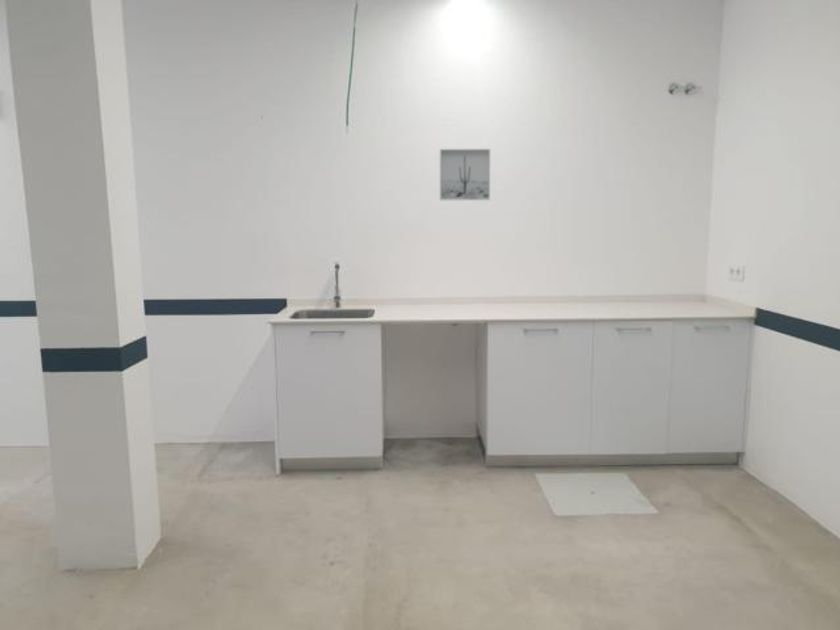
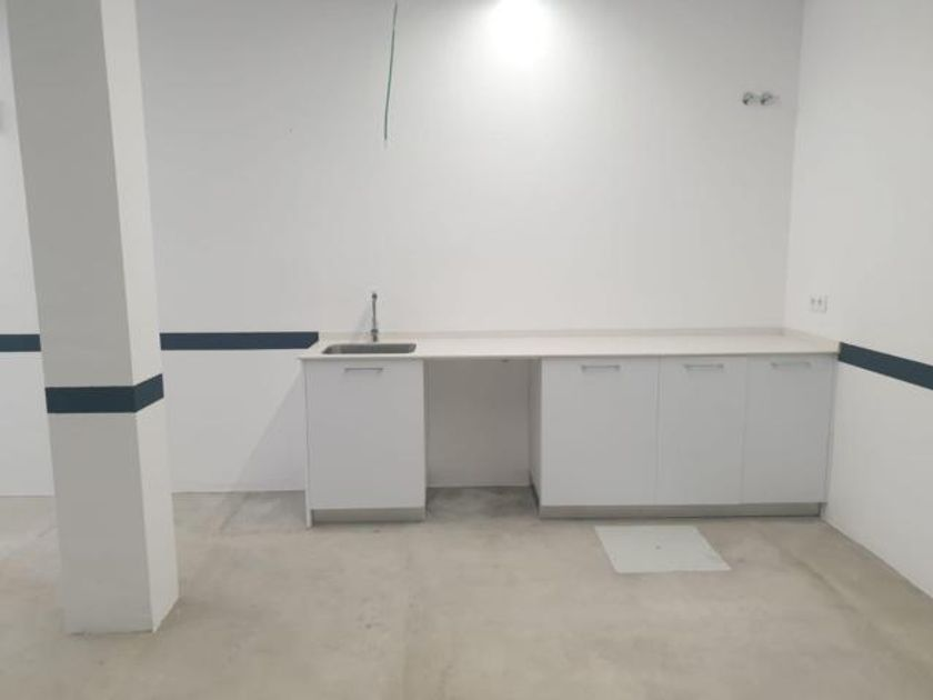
- wall art (464, 174)
